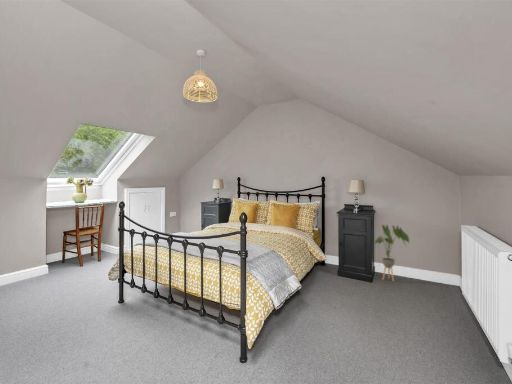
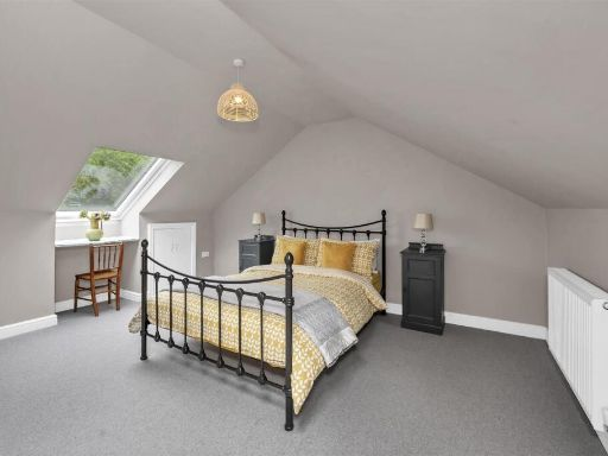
- house plant (390, 250)
